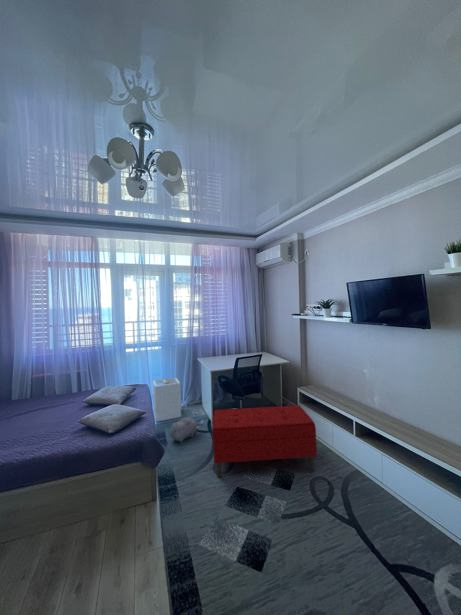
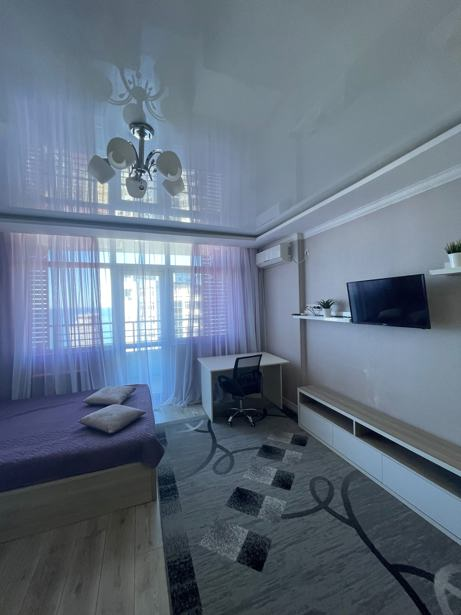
- laundry hamper (166, 398)
- plush toy (186, 426)
- bench (261, 438)
